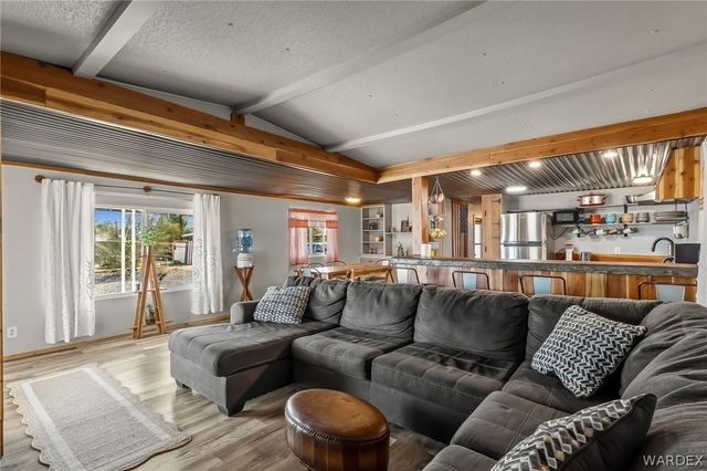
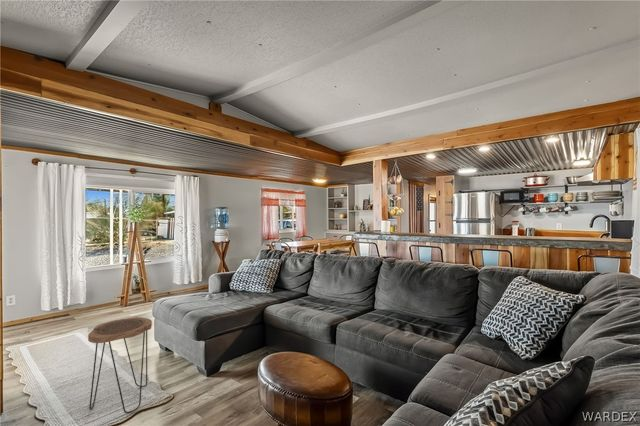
+ side table (115, 366)
